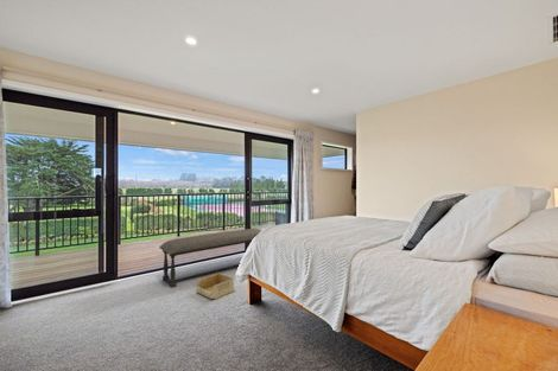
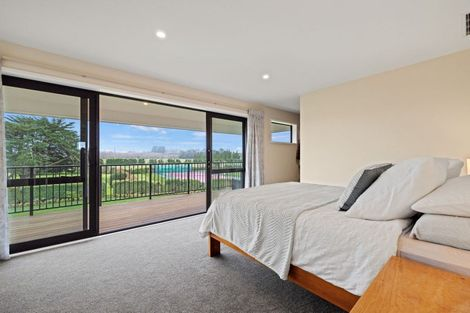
- bench (221, 247)
- storage bin (215, 284)
